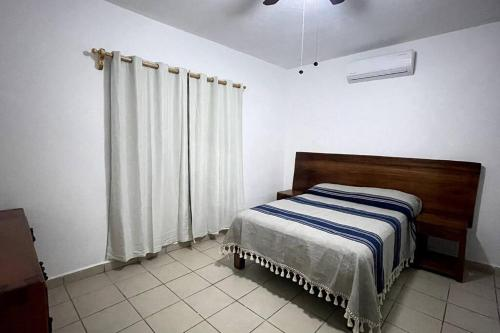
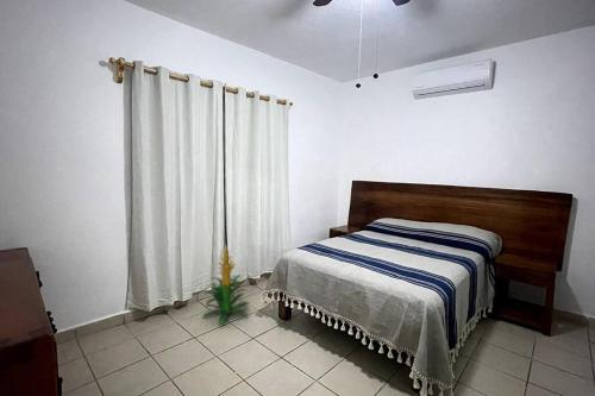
+ indoor plant (226, 279)
